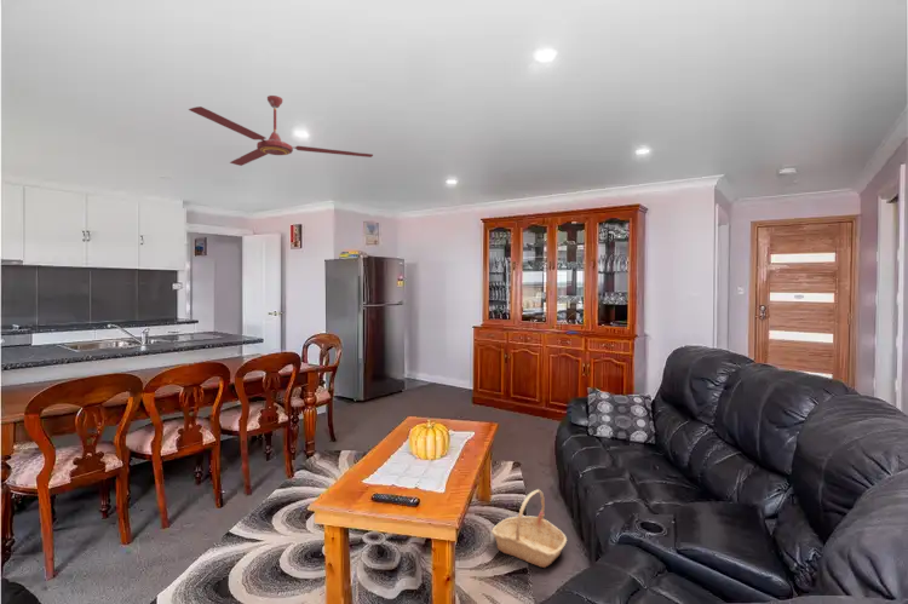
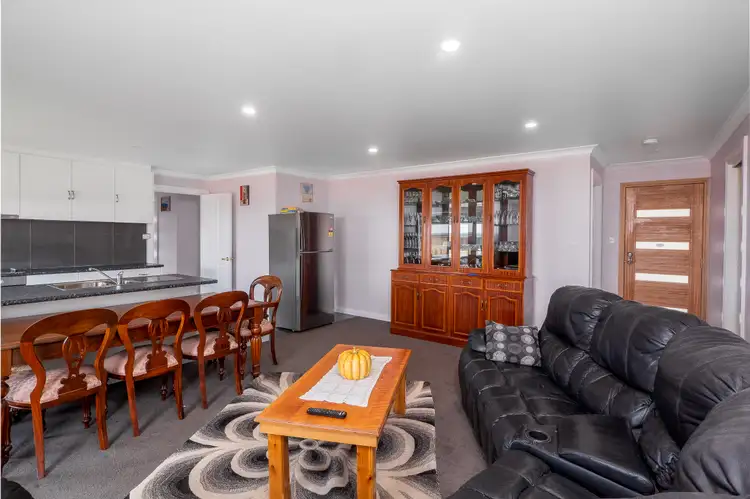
- ceiling fan (286, 143)
- basket (528, 520)
